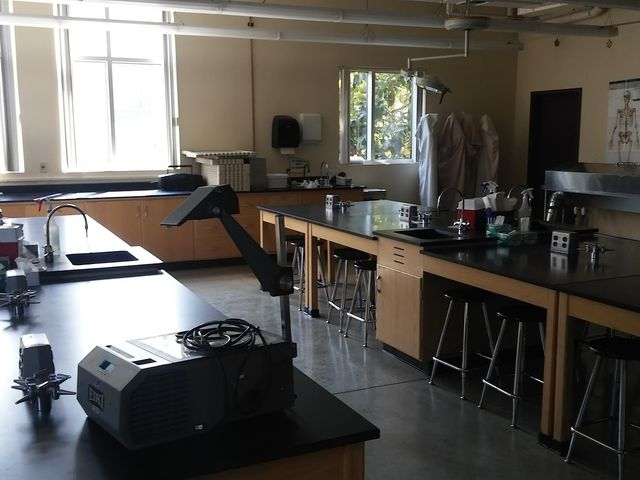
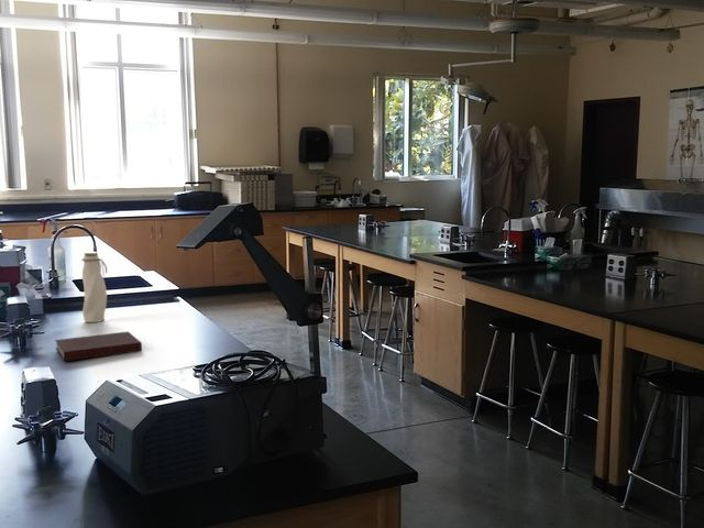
+ water bottle (94, 286)
+ notebook (98, 345)
